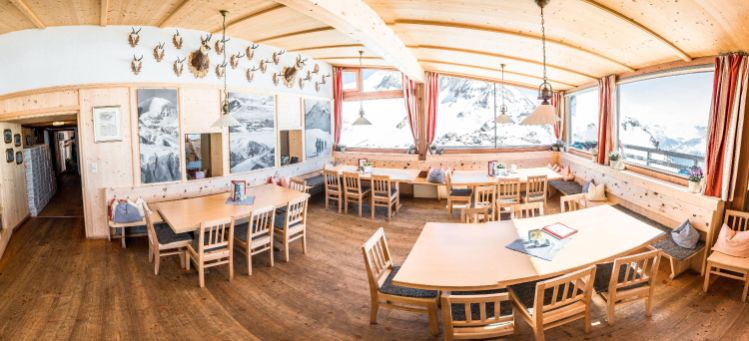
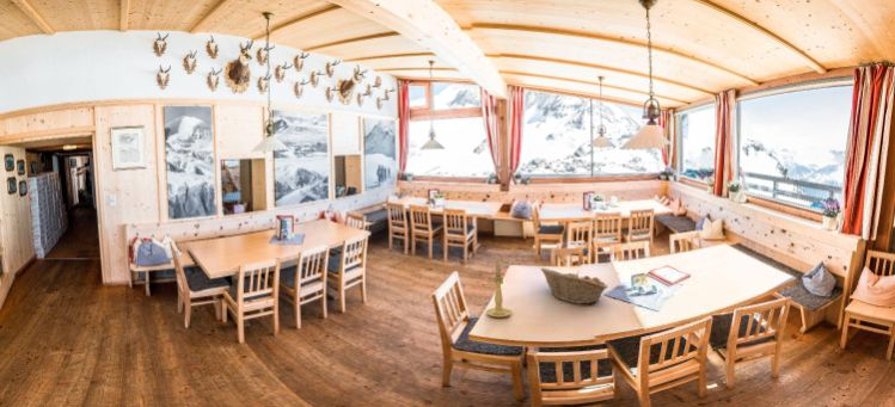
+ fruit basket (572, 283)
+ candle holder (498, 286)
